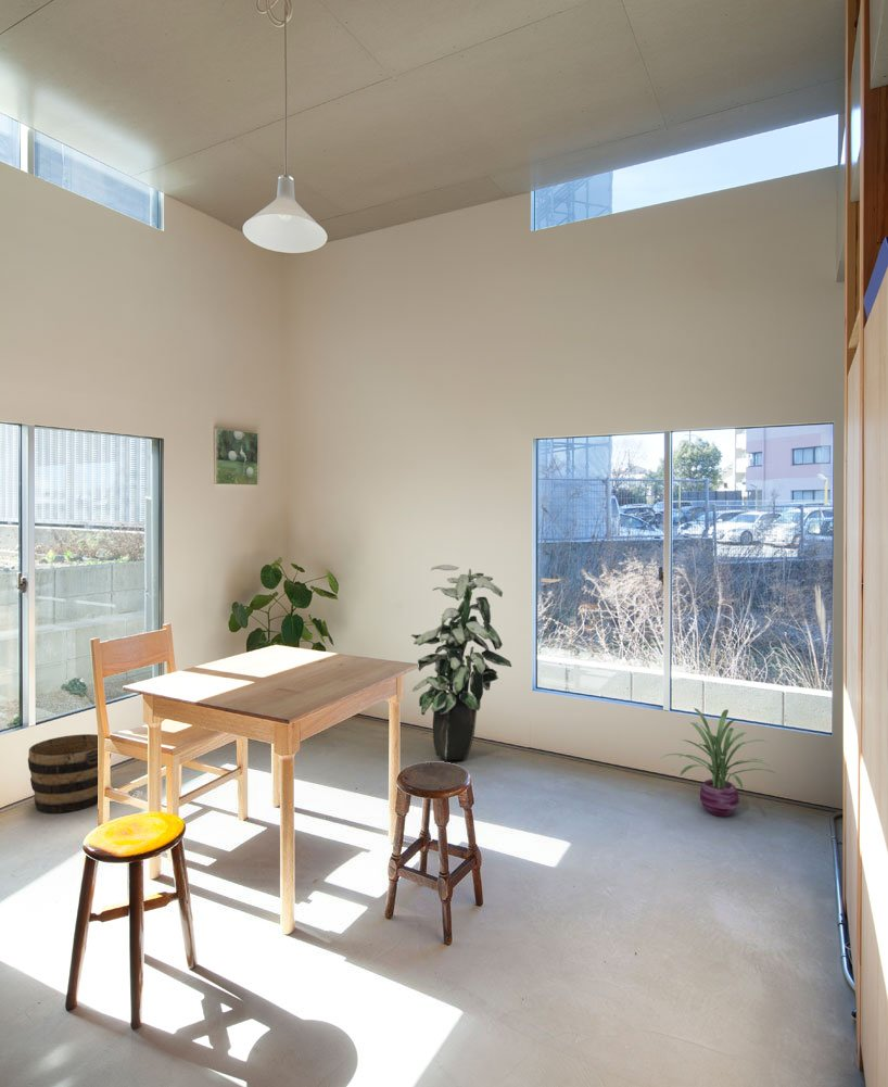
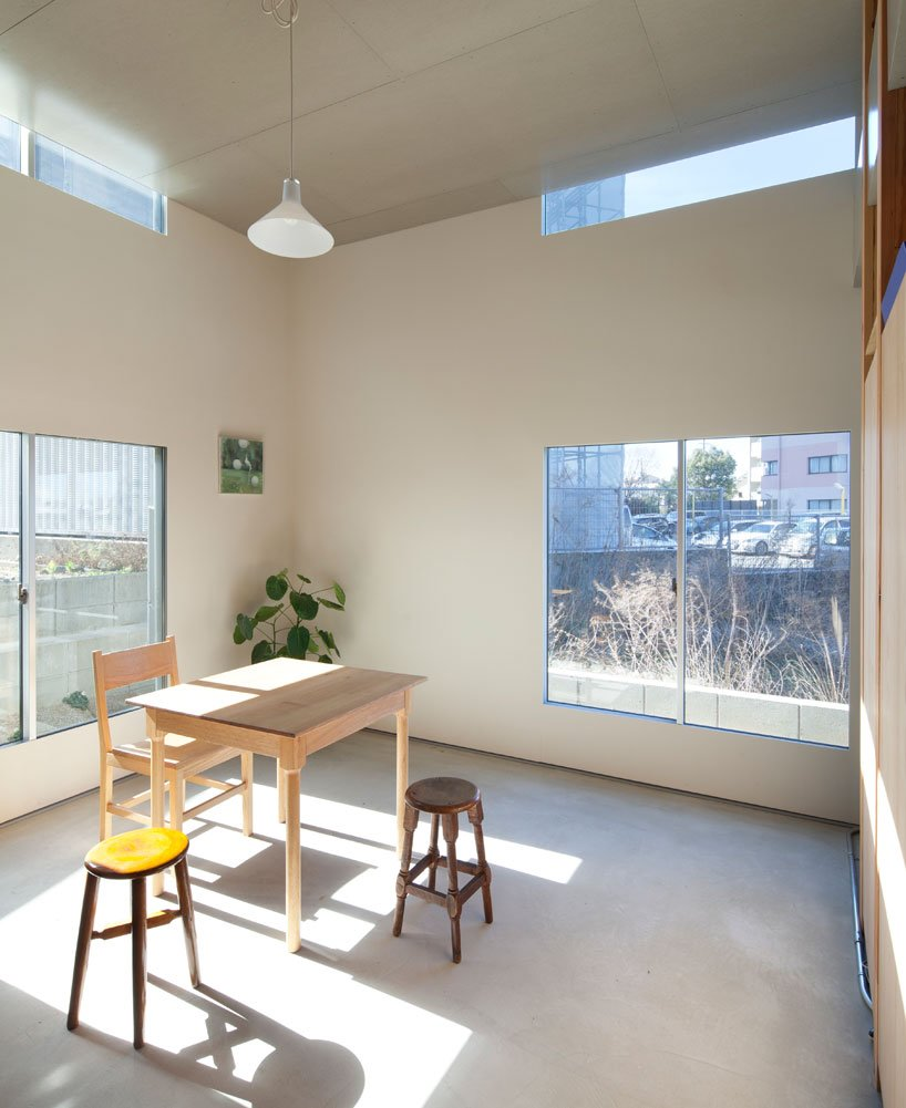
- indoor plant (456, 659)
- bucket (71, 772)
- decorative plant (718, 760)
